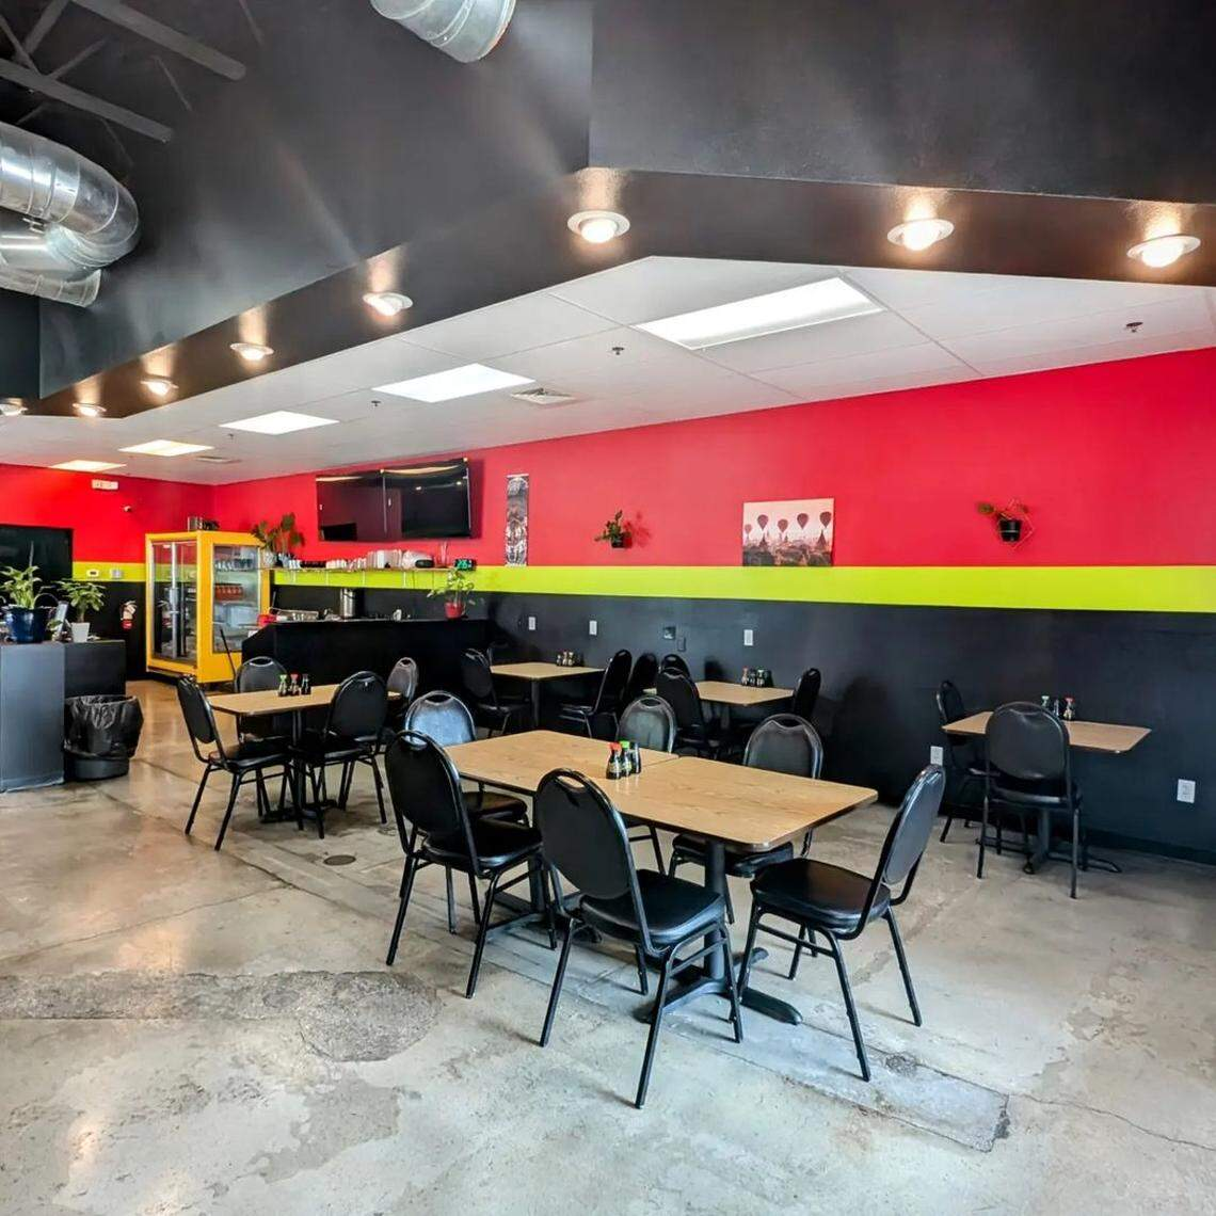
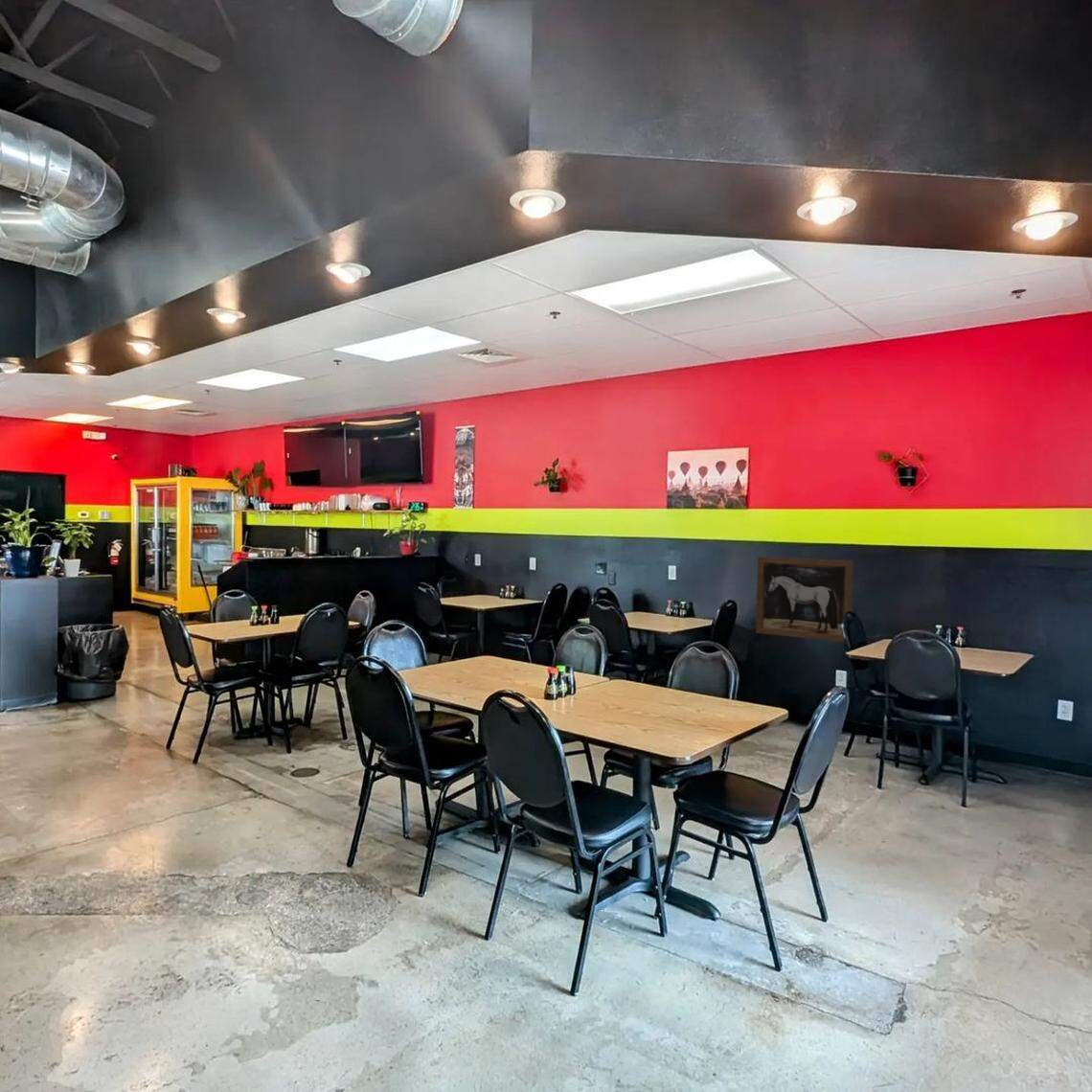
+ wall art (803, 598)
